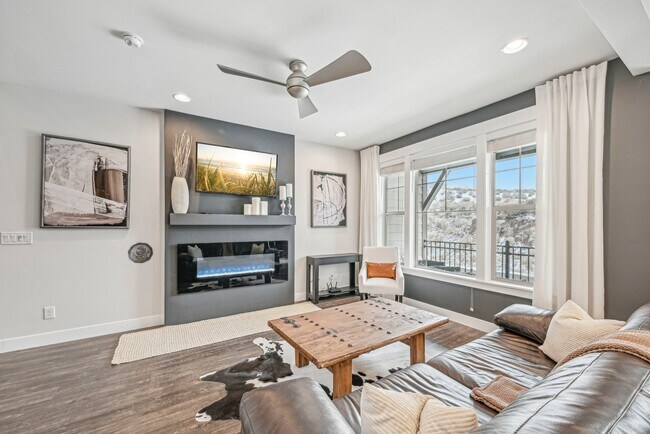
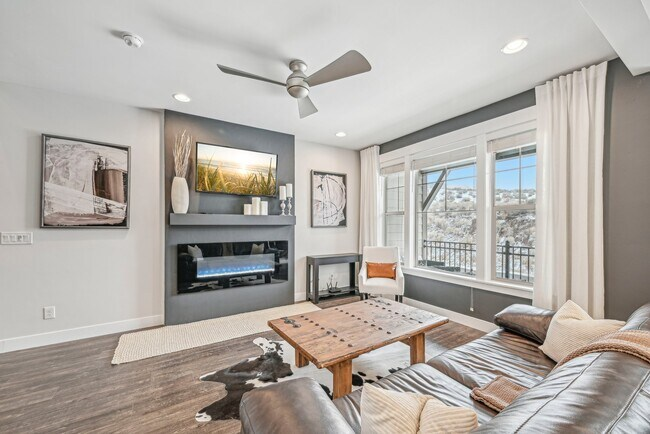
- decorative plate (140, 252)
